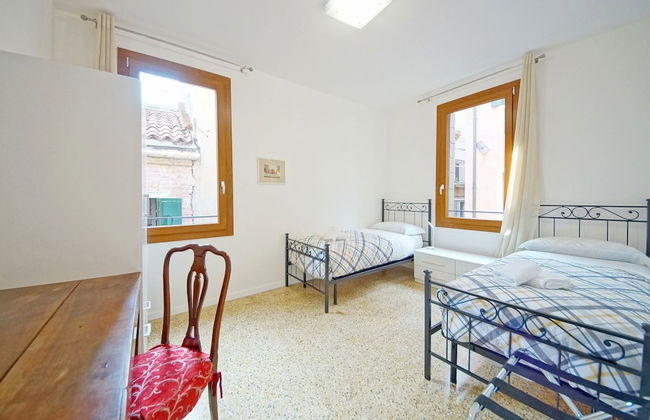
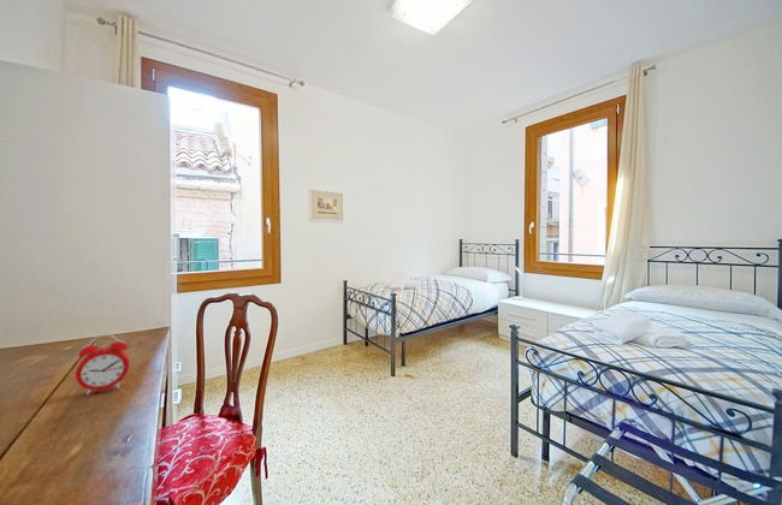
+ alarm clock (103, 362)
